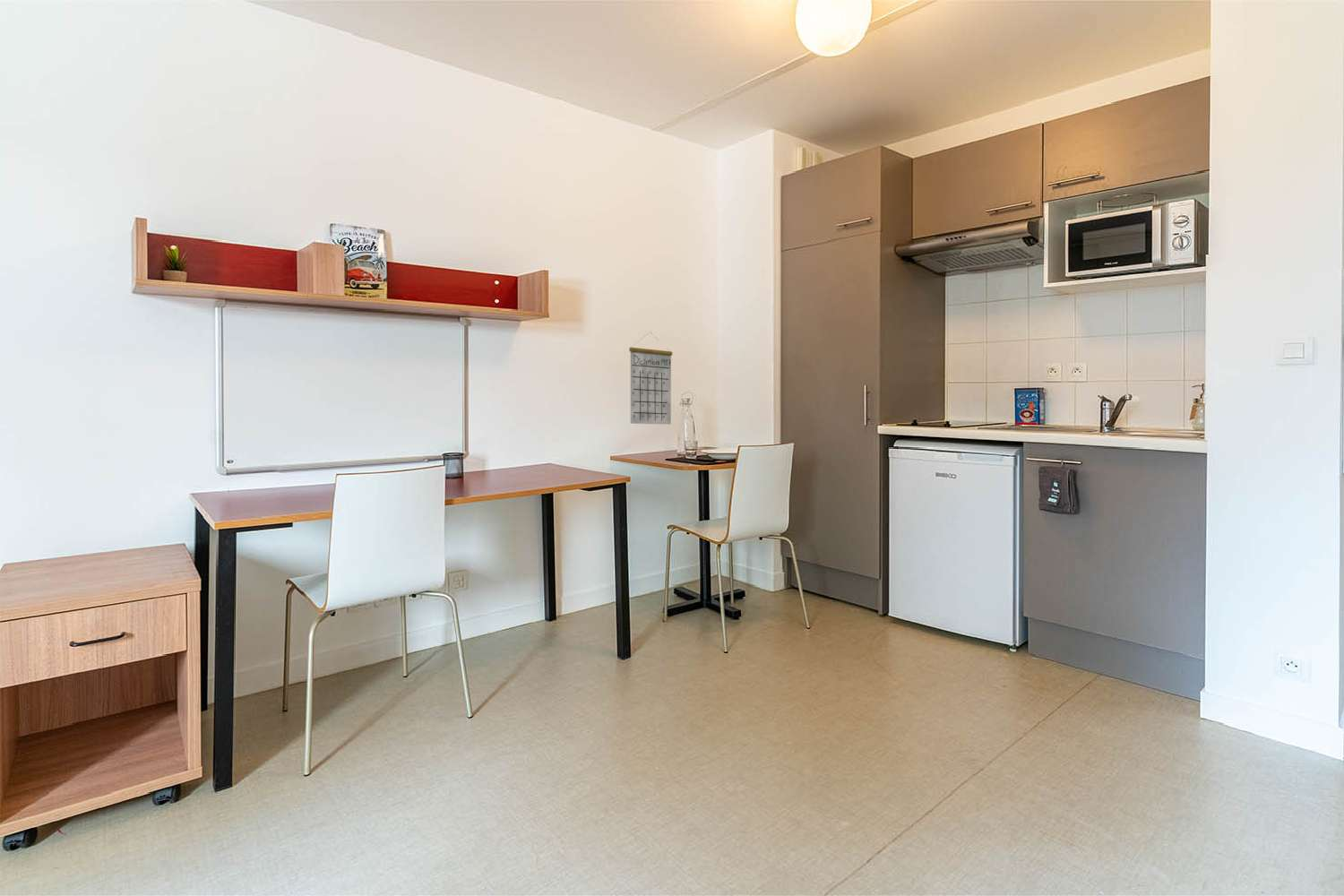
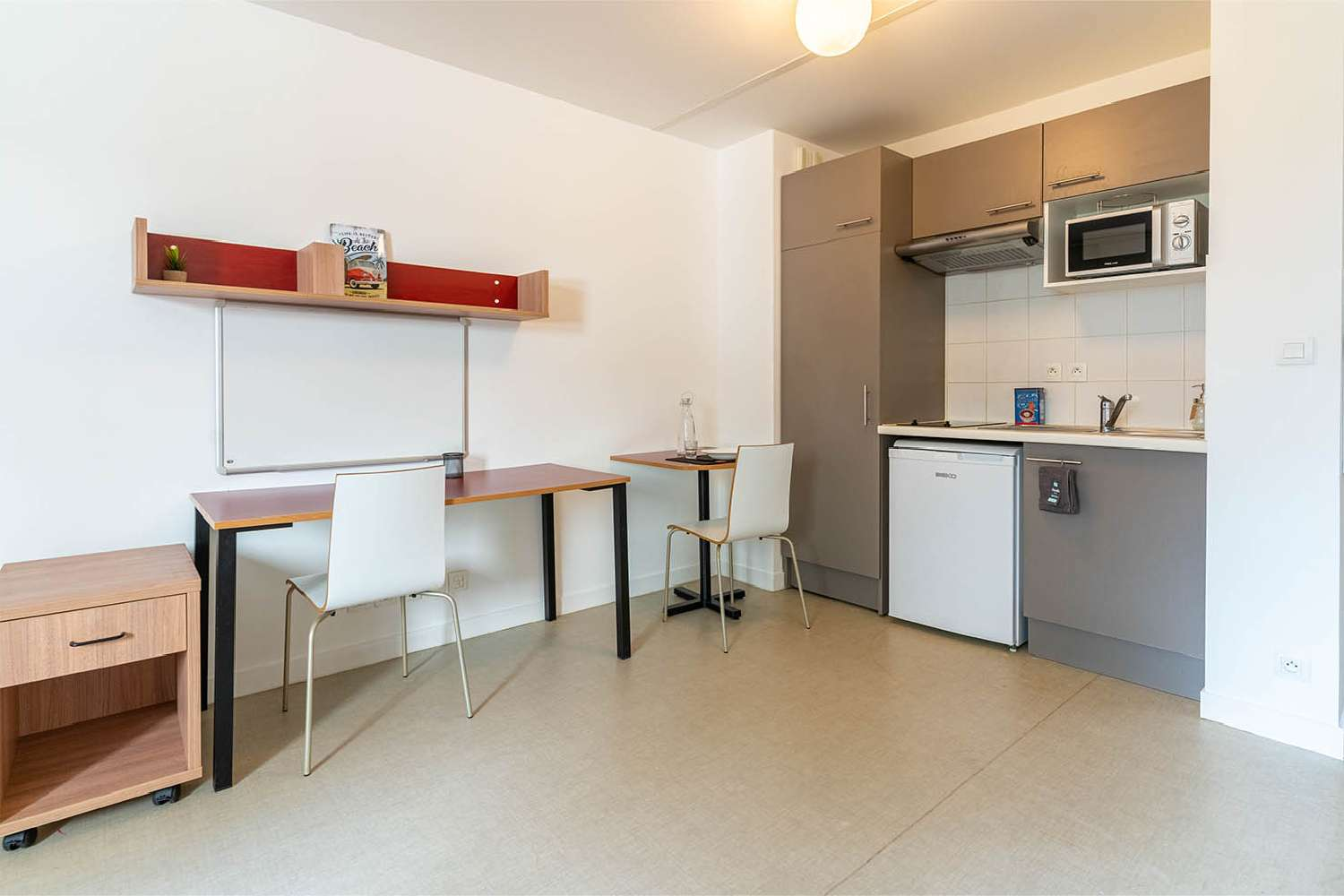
- calendar (650, 377)
